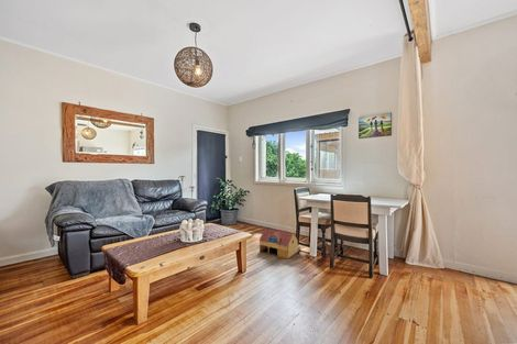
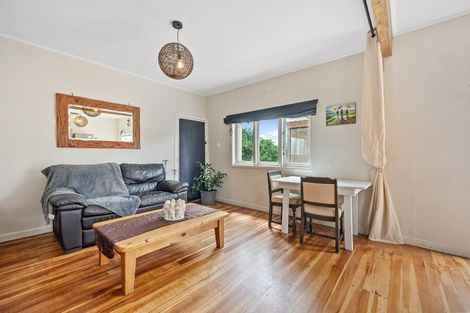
- toy house (279, 240)
